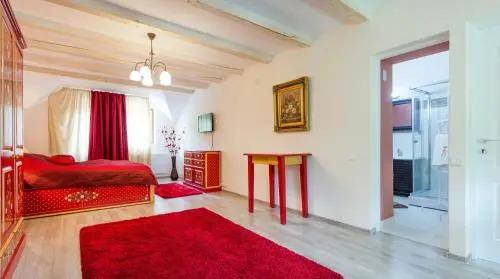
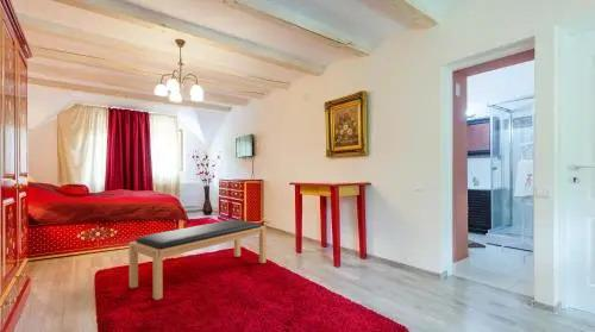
+ bench (202, 248)
